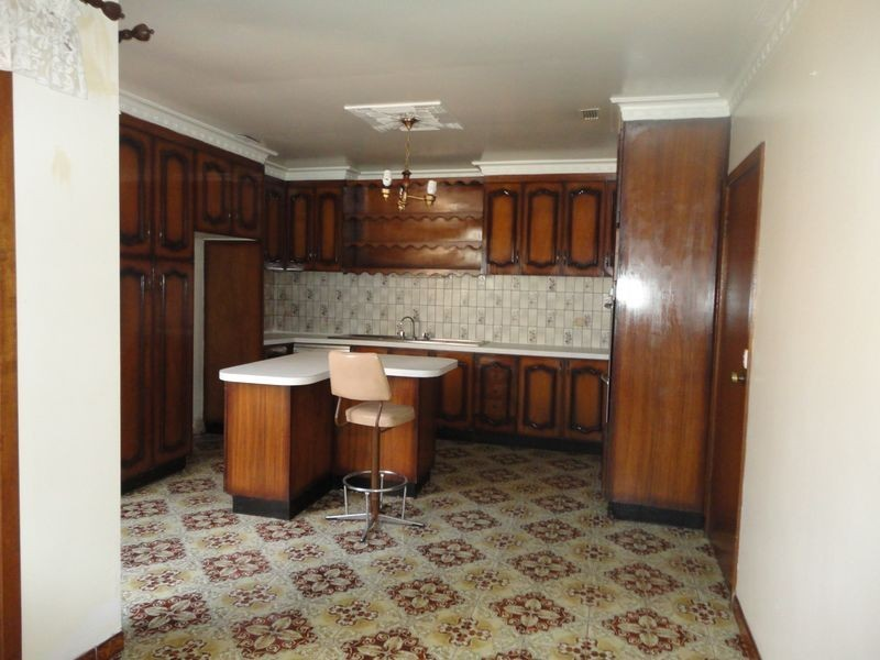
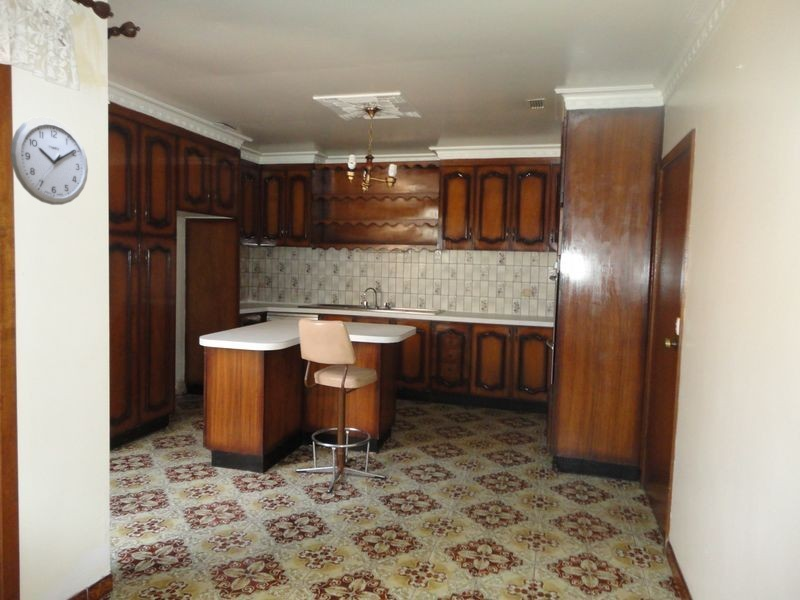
+ wall clock (53, 161)
